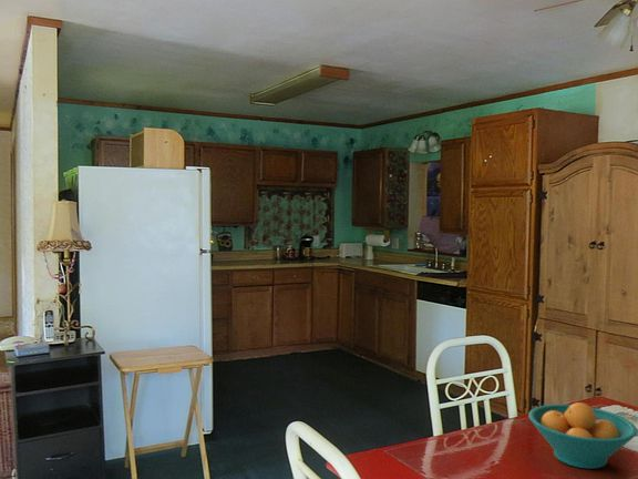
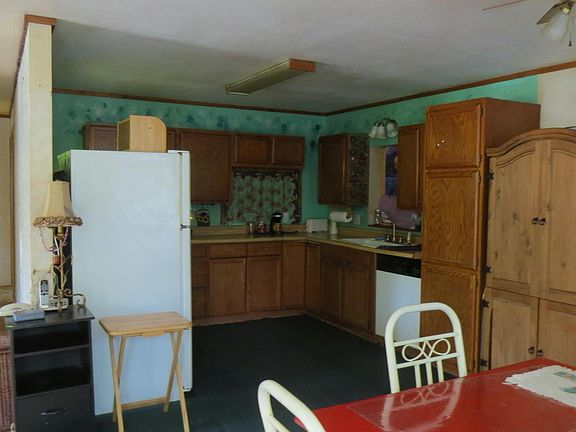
- fruit bowl (580, 430)
